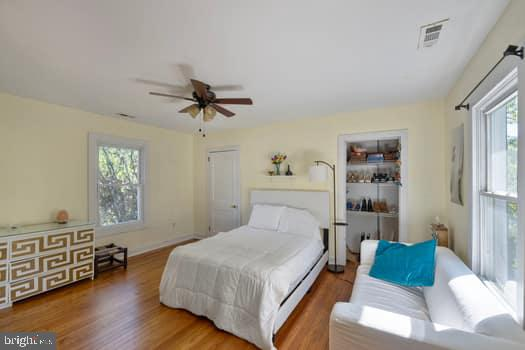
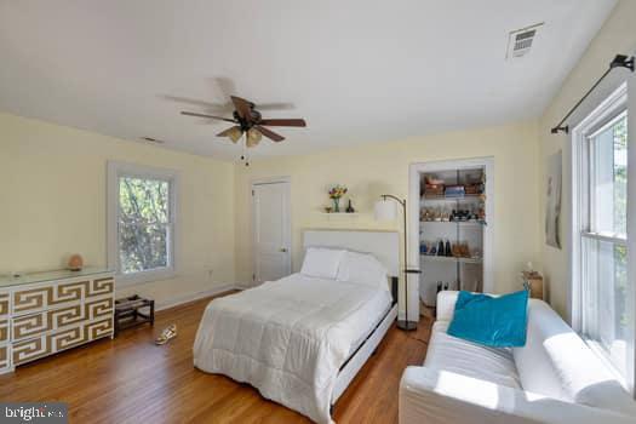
+ shoe (165, 333)
